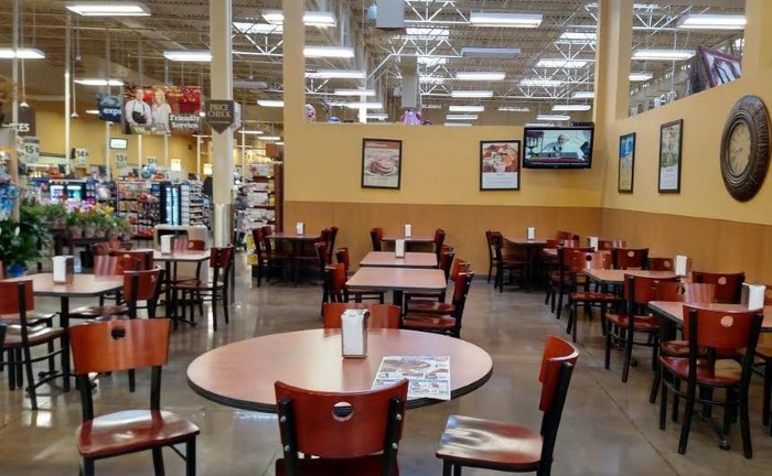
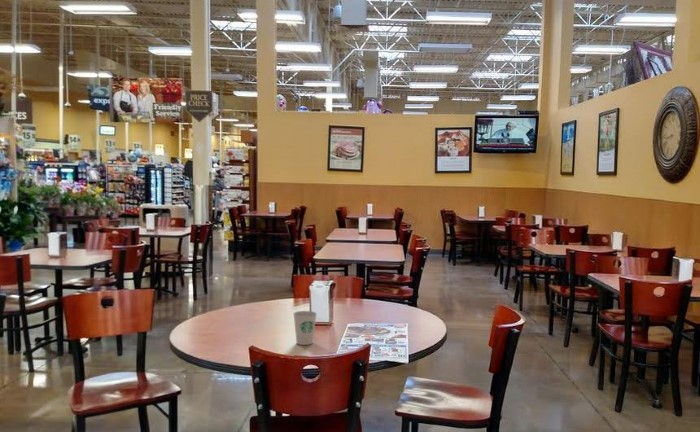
+ paper cup (304, 328)
